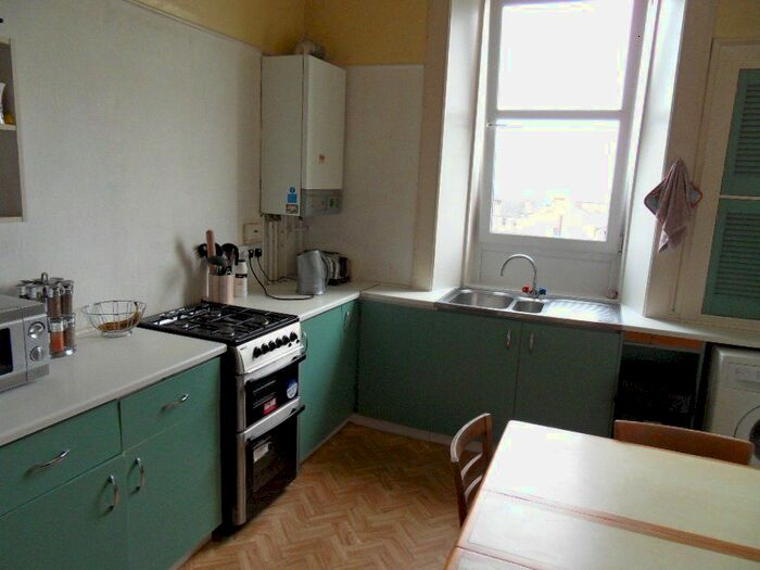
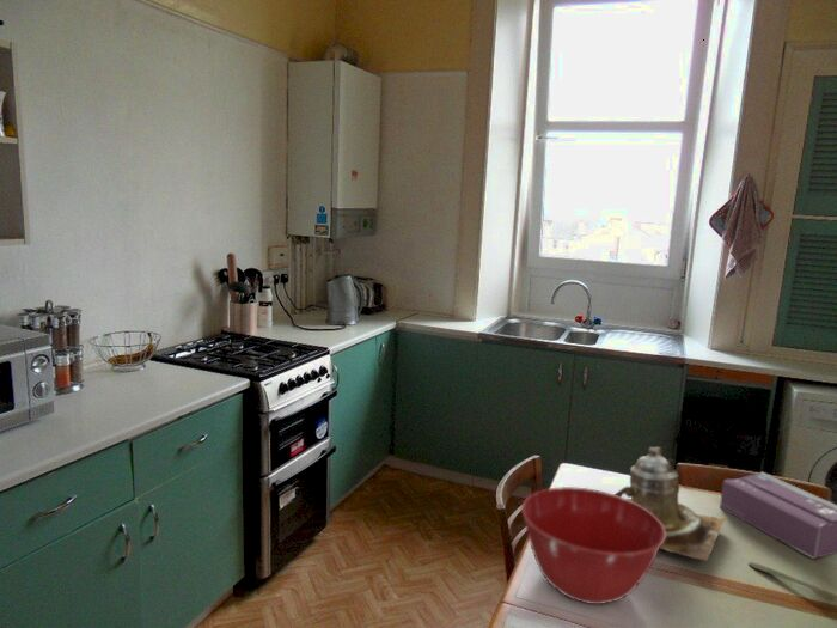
+ mixing bowl (588, 549)
+ teapot (665, 489)
+ spoon (796, 581)
+ tissue box (786, 511)
